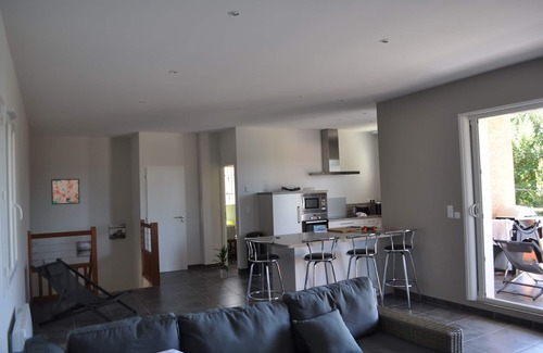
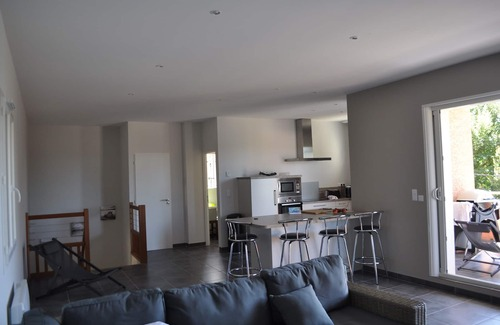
- indoor plant (223, 261)
- wall art (65, 191)
